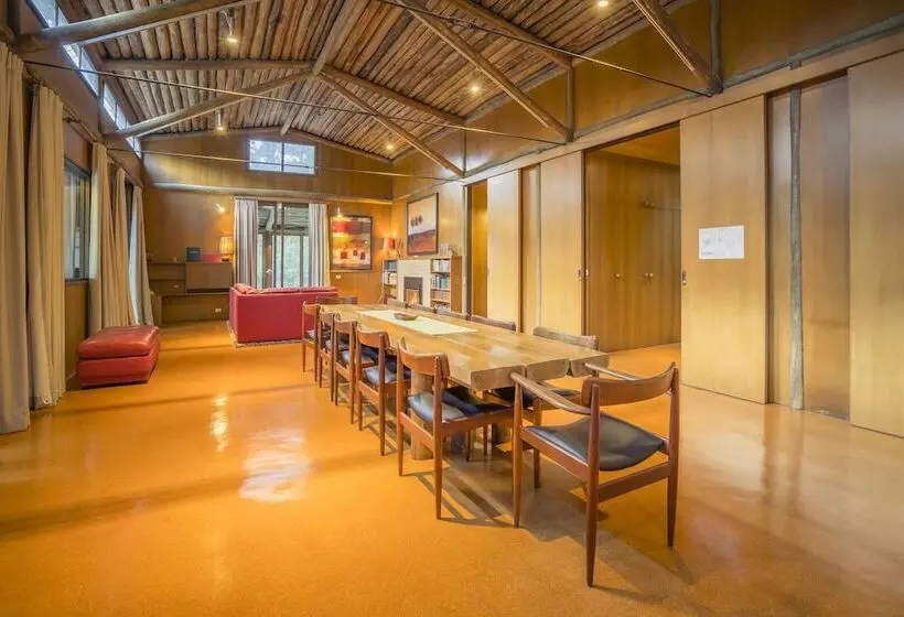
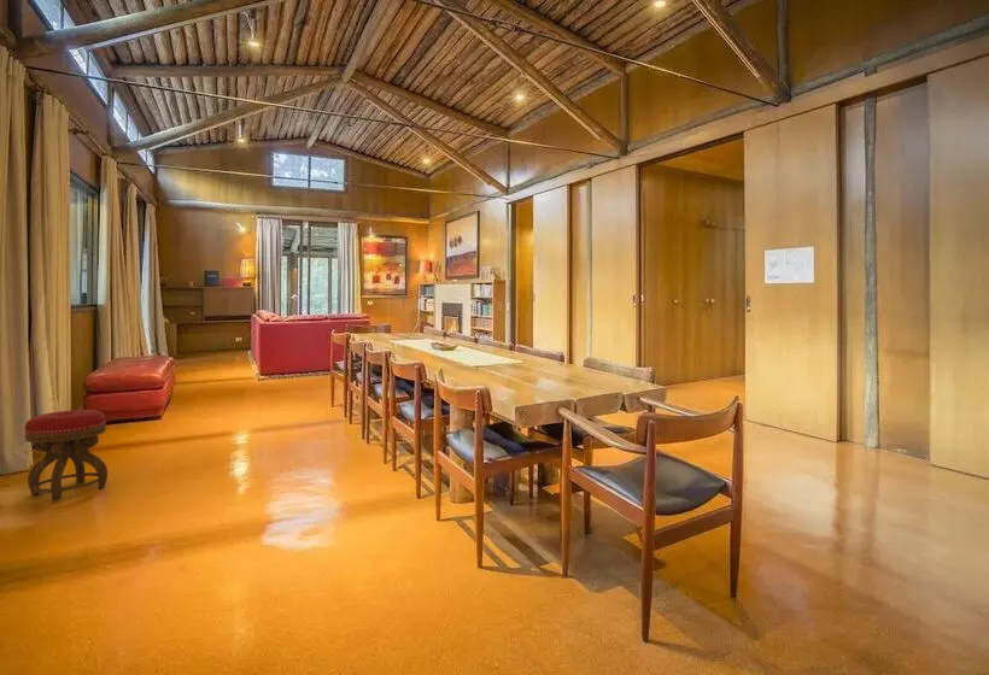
+ stool (68, 452)
